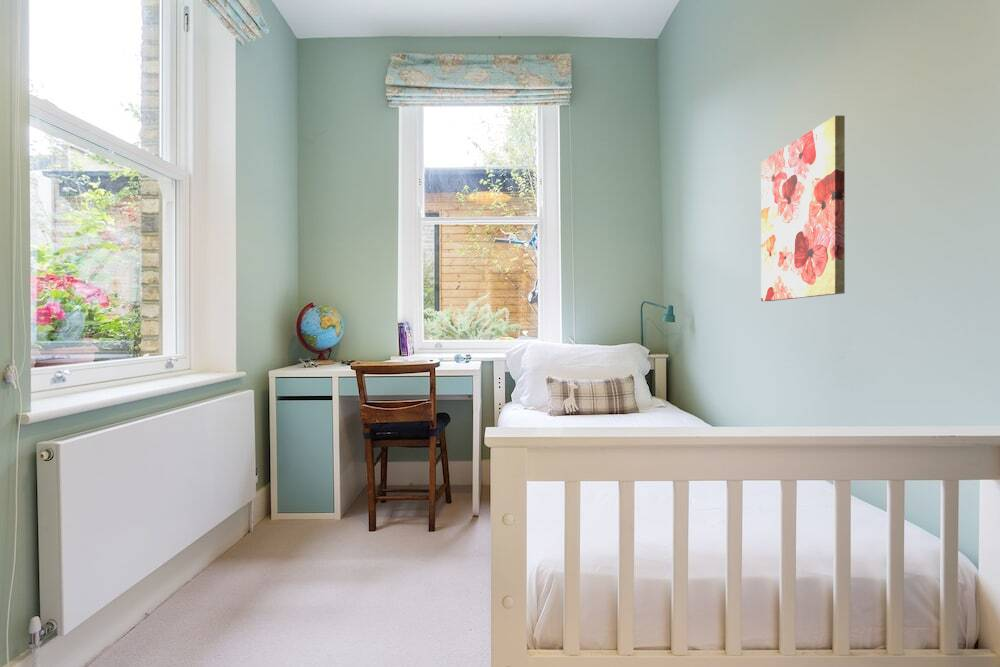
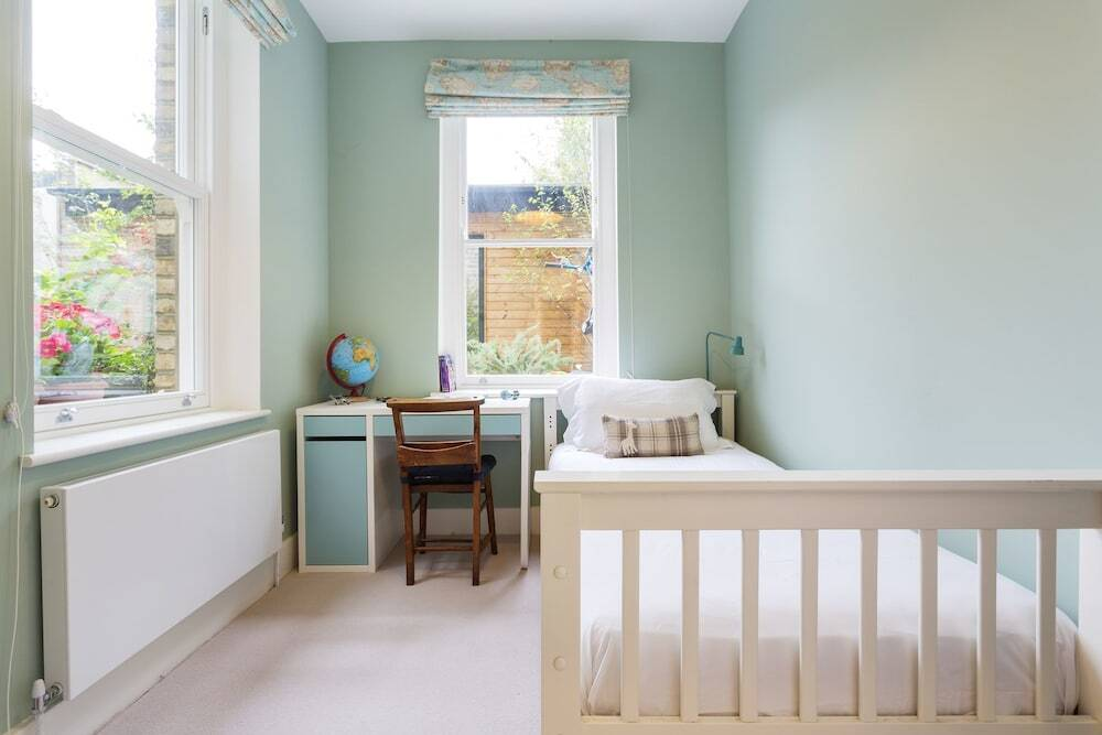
- wall art (797, 219)
